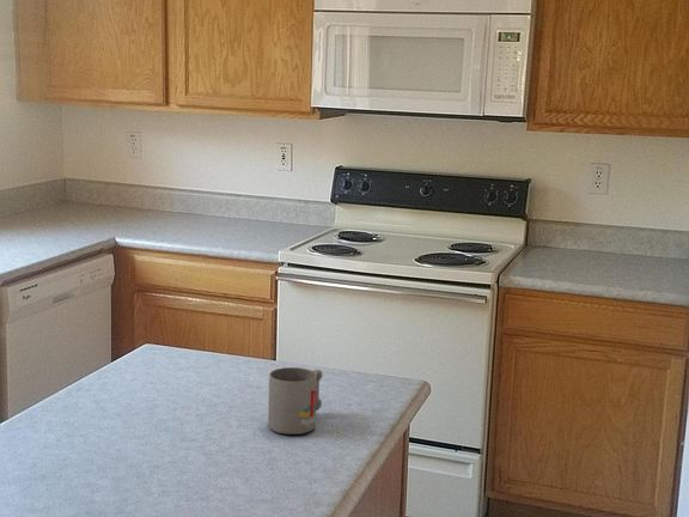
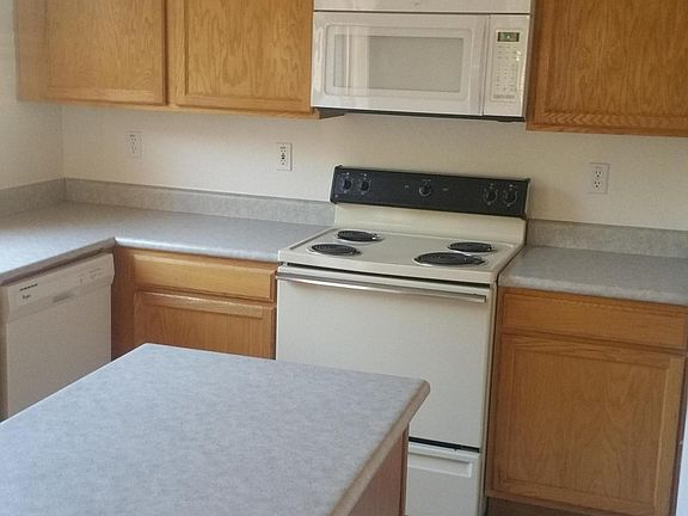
- mug (299, 396)
